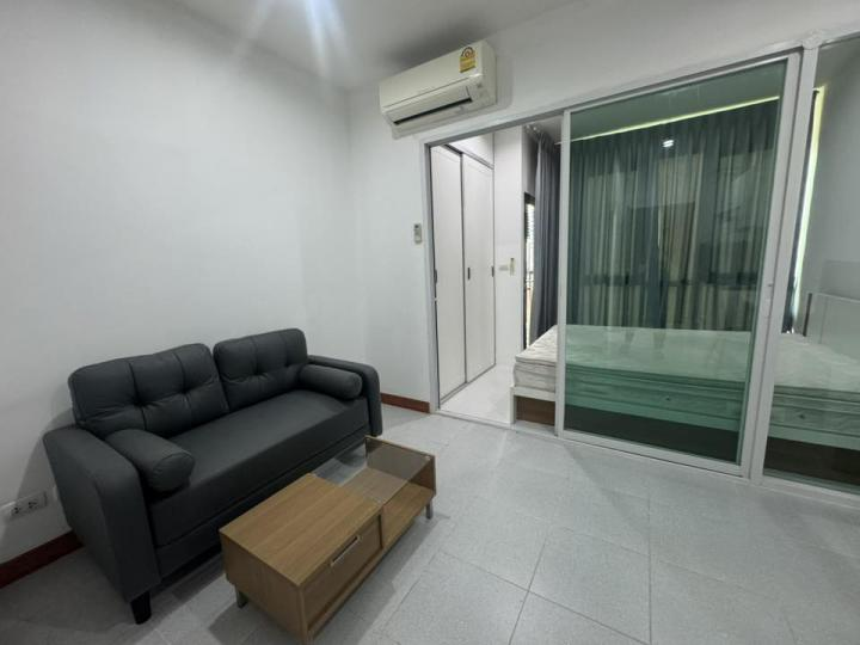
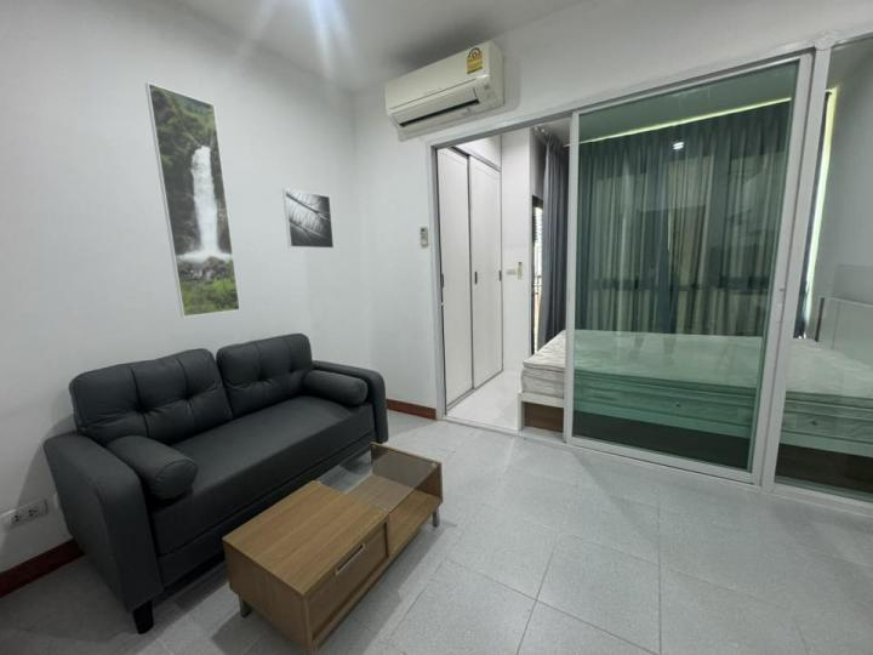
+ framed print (198, 209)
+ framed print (309, 220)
